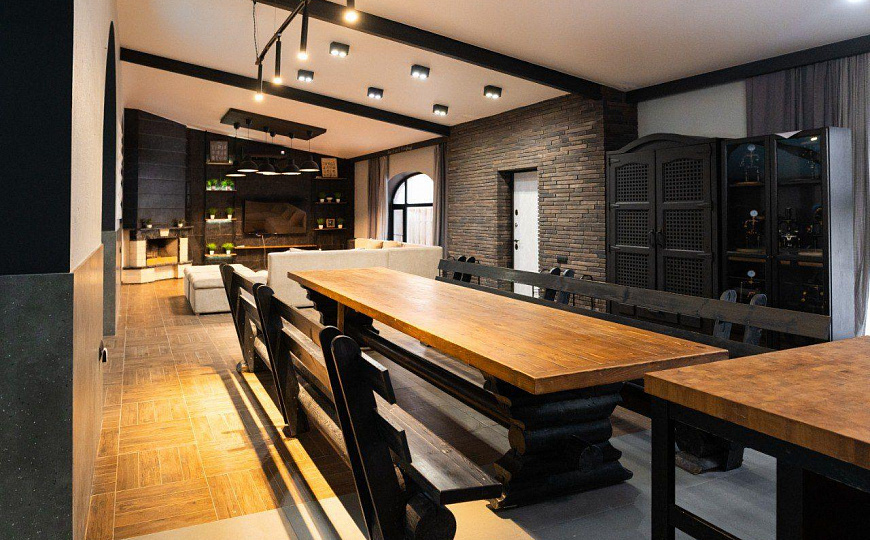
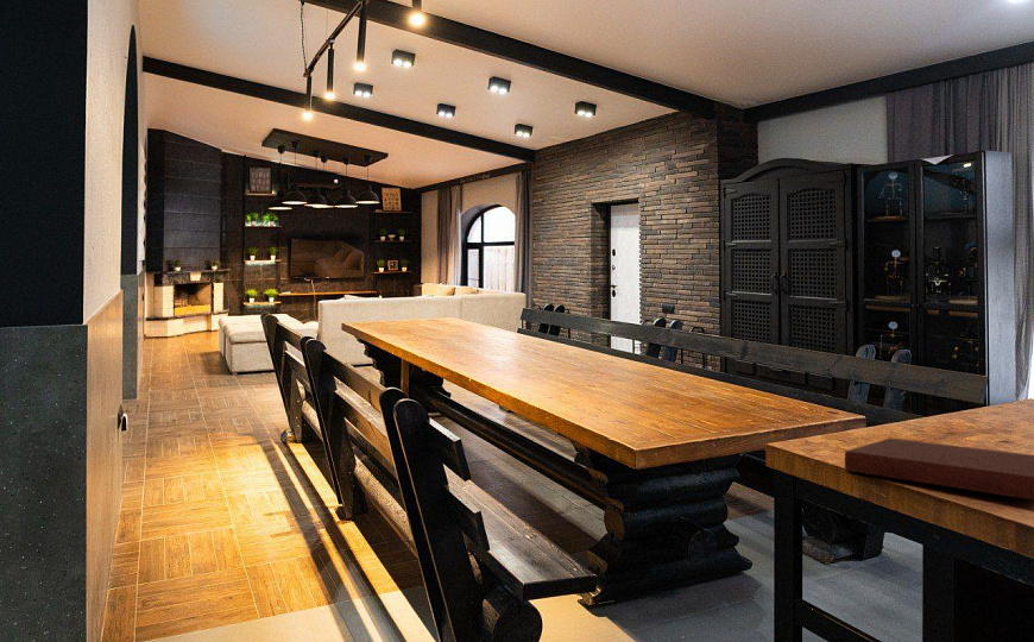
+ notebook (951, 464)
